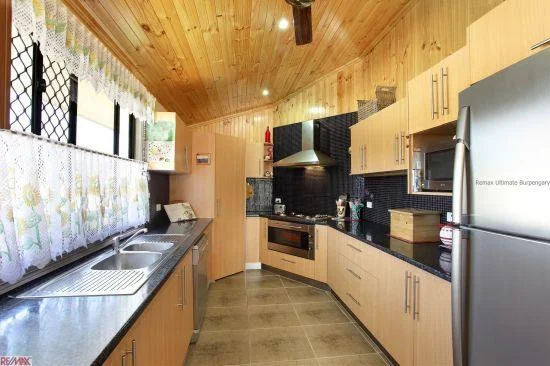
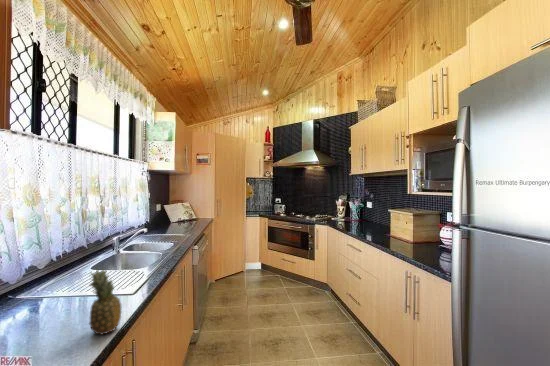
+ fruit (104, 298)
